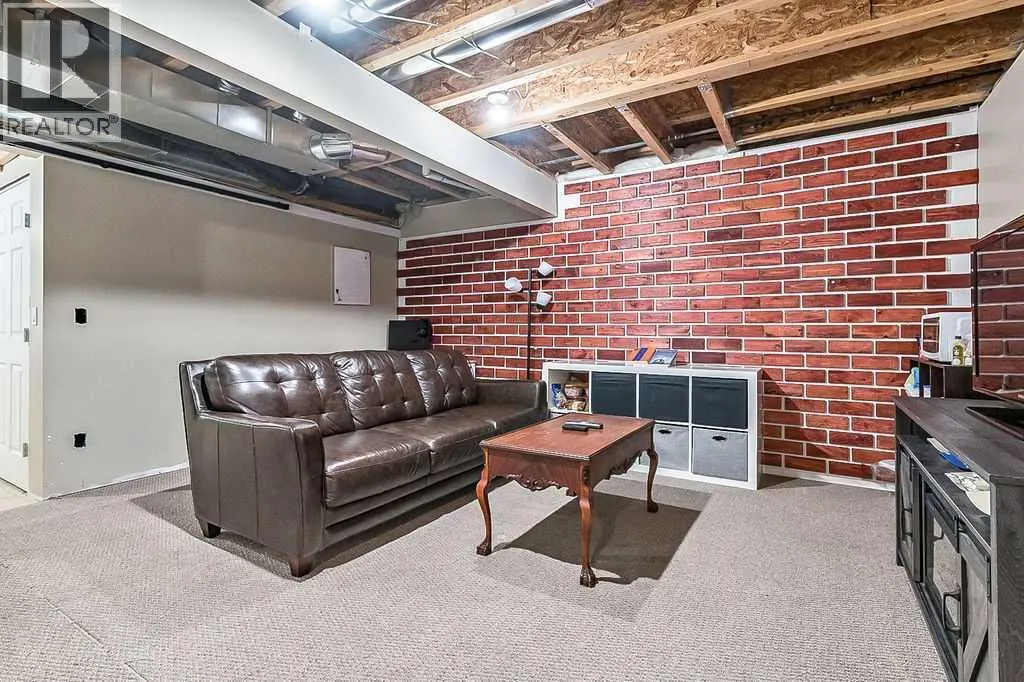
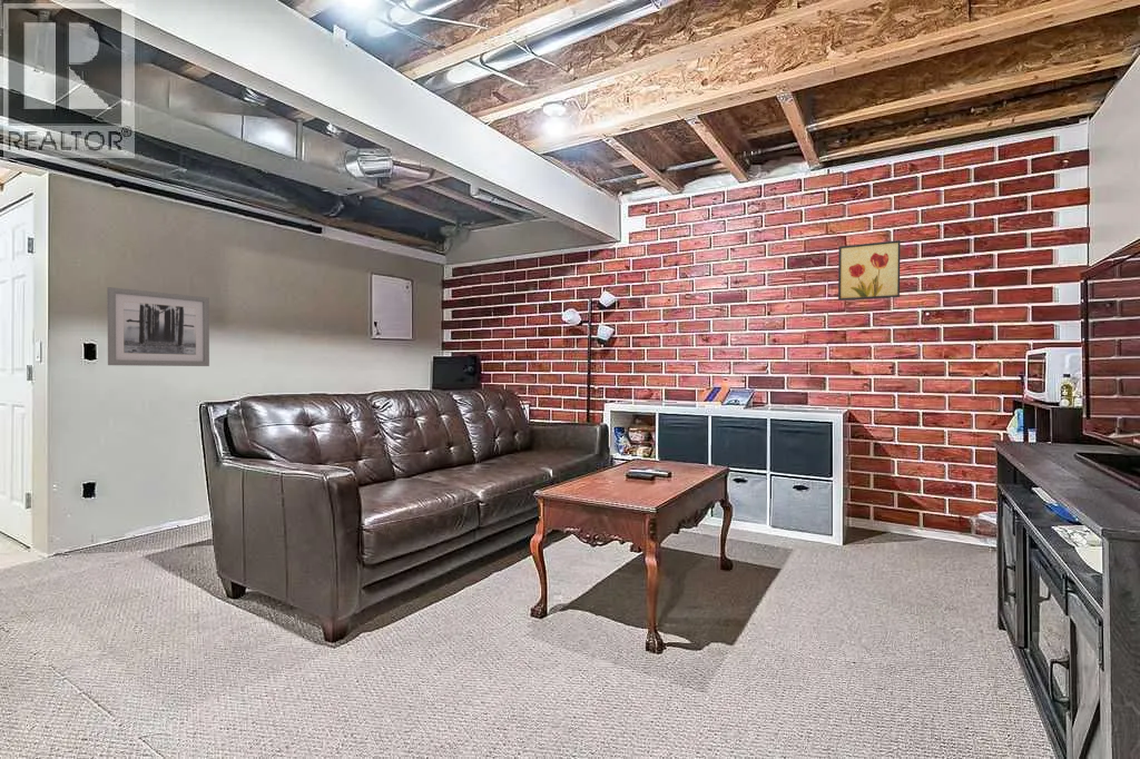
+ wall art (868, 270)
+ wall art (161, 328)
